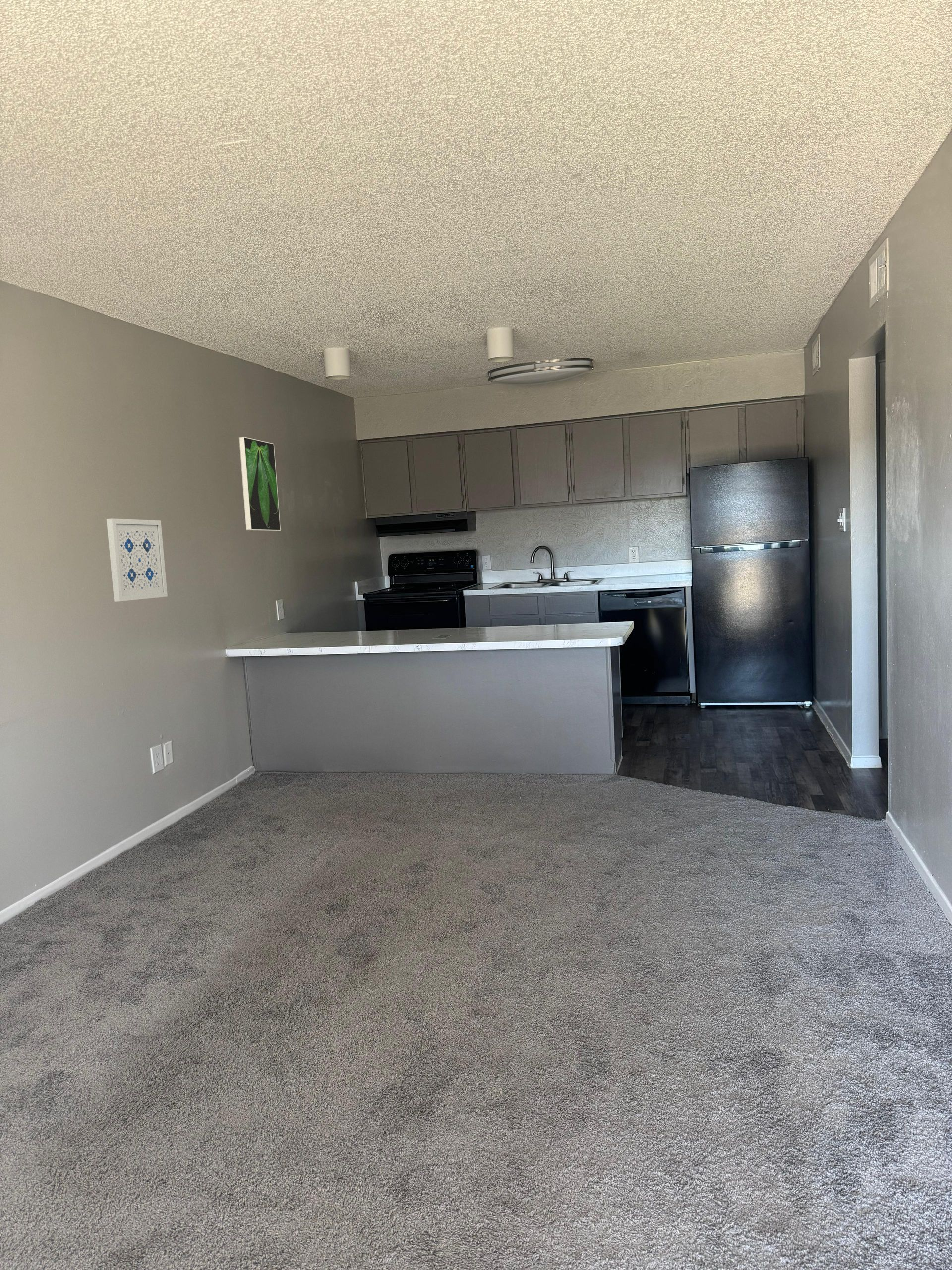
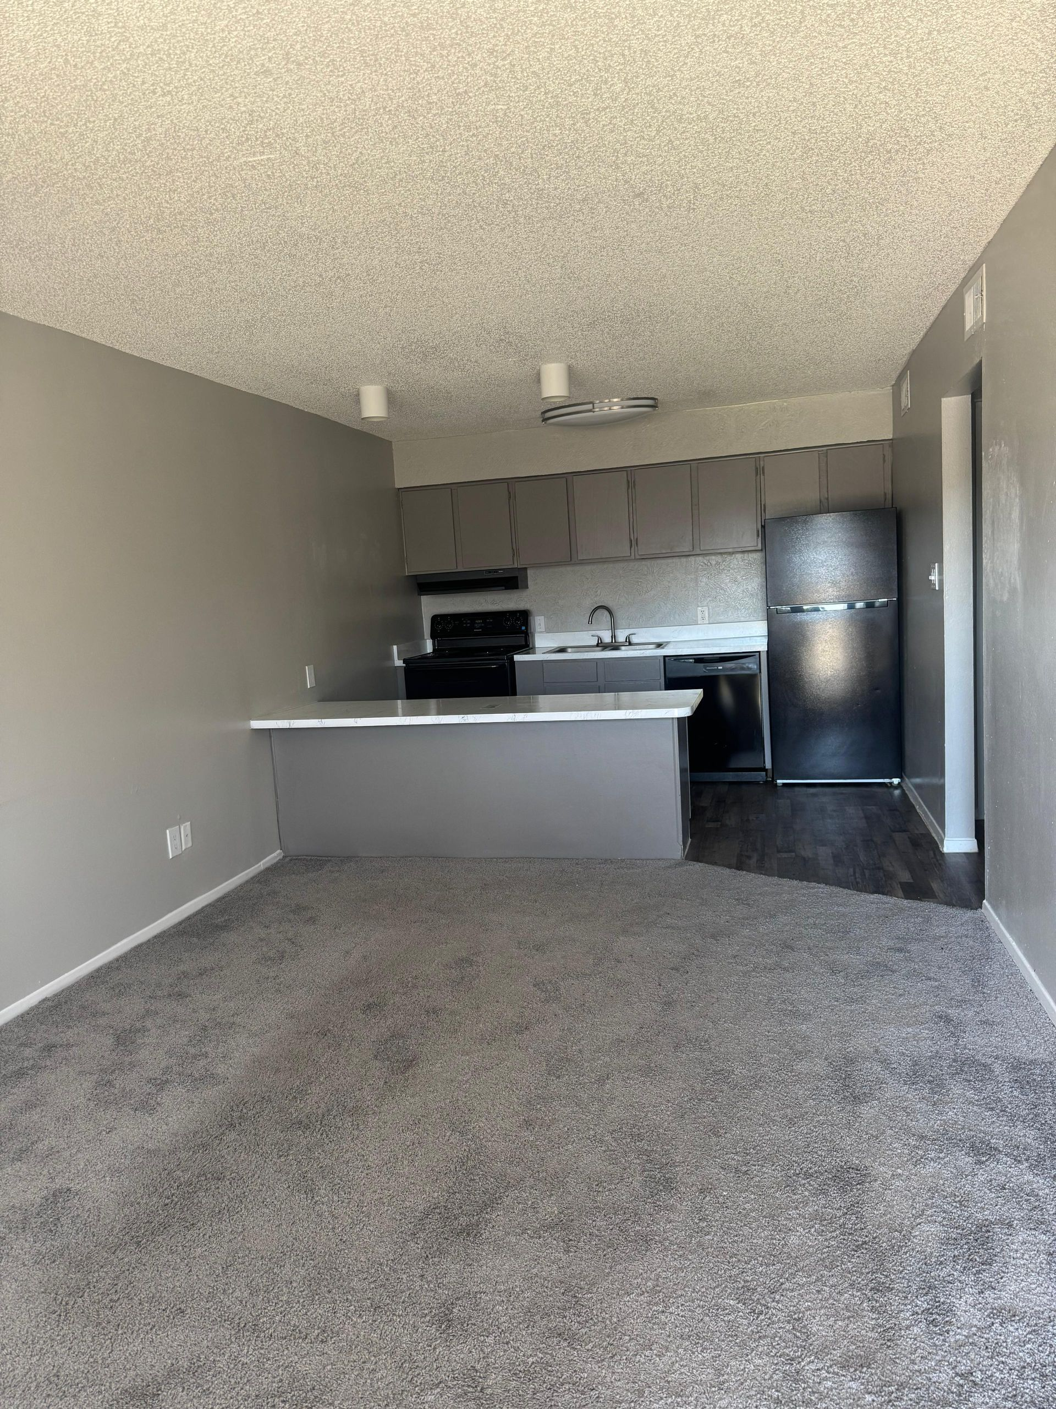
- wall art (138, 559)
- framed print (260, 485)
